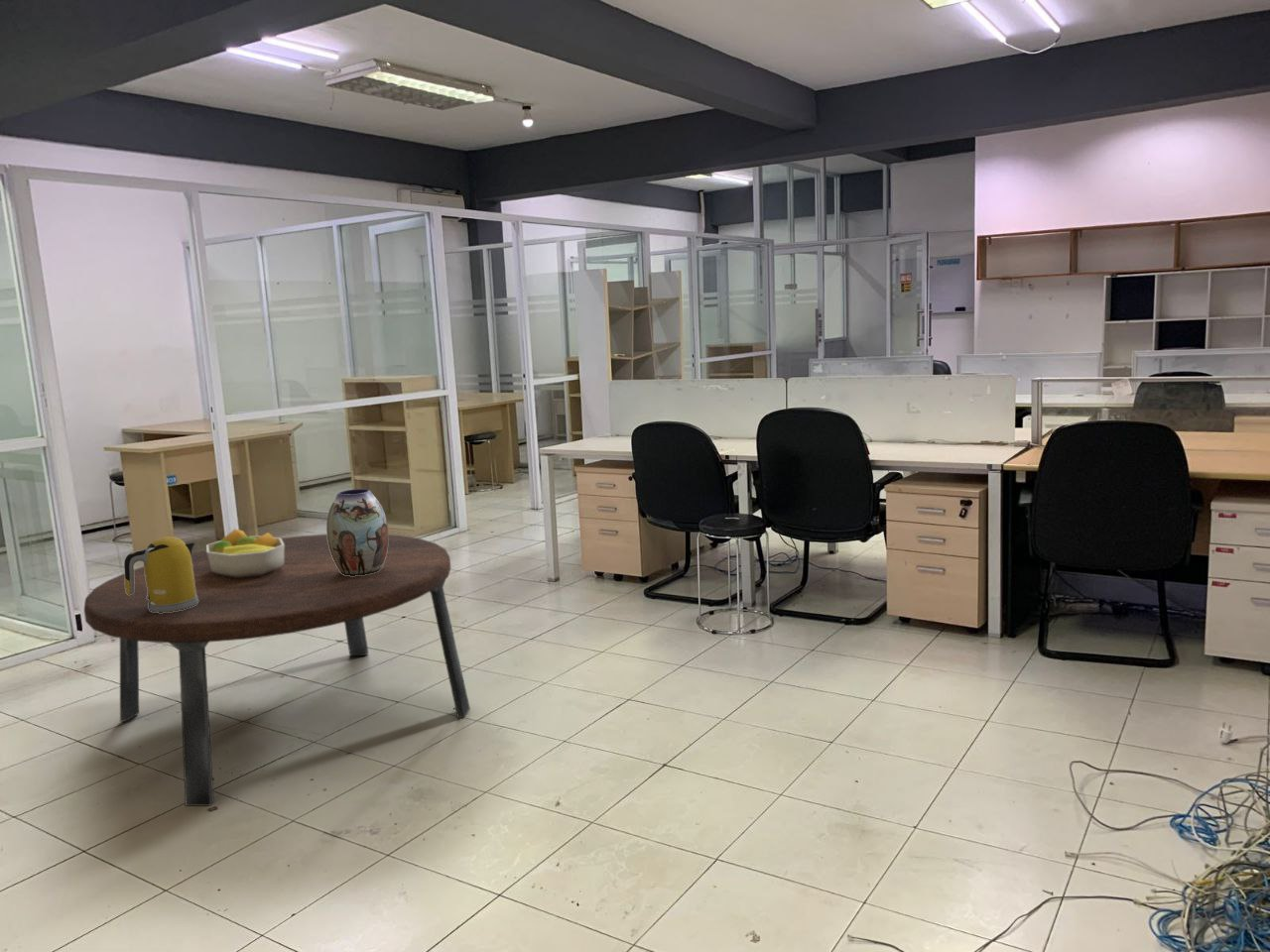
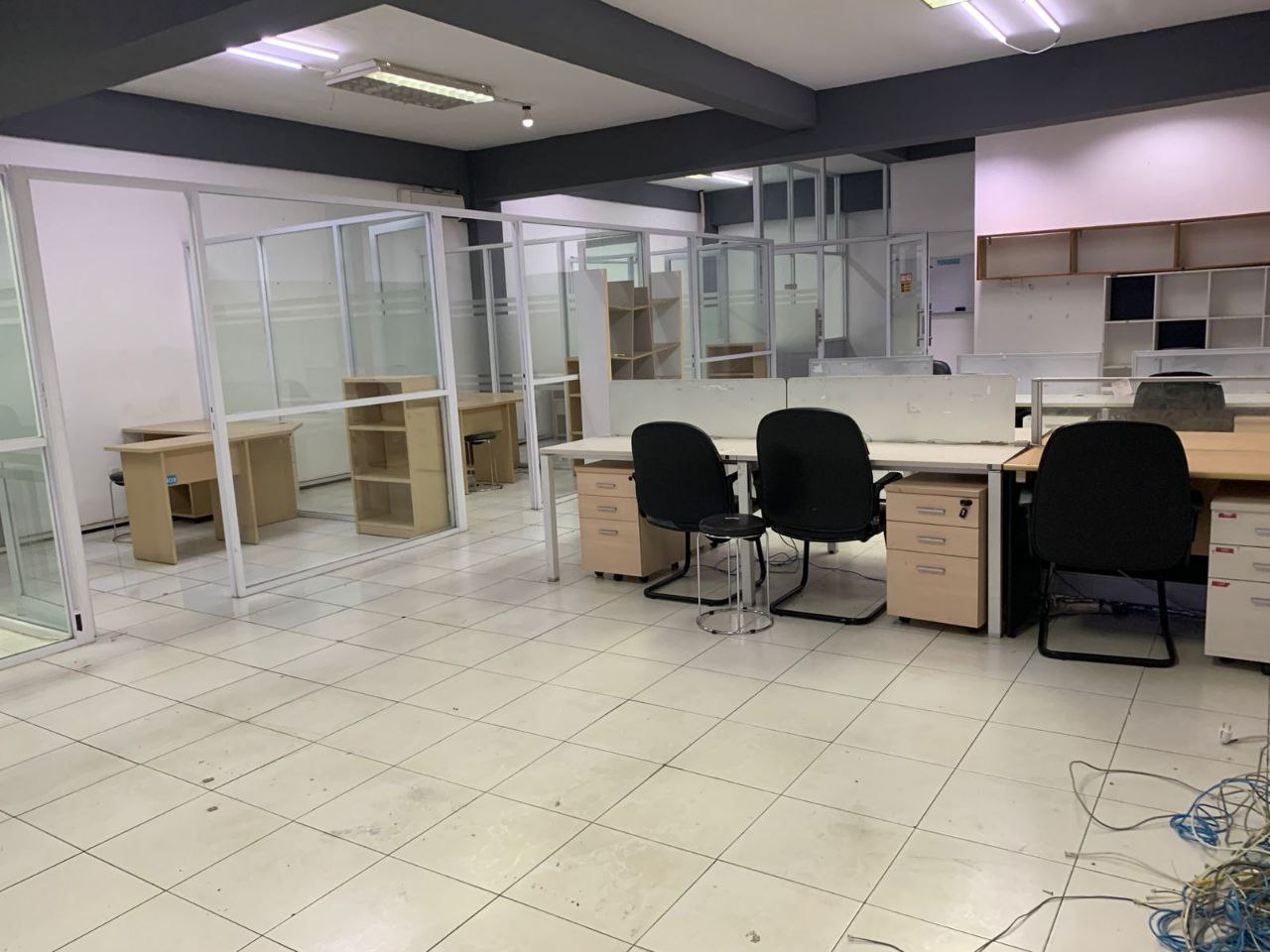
- vase (357, 531)
- kettle (162, 572)
- dining table (283, 634)
- fruit bowl (245, 550)
